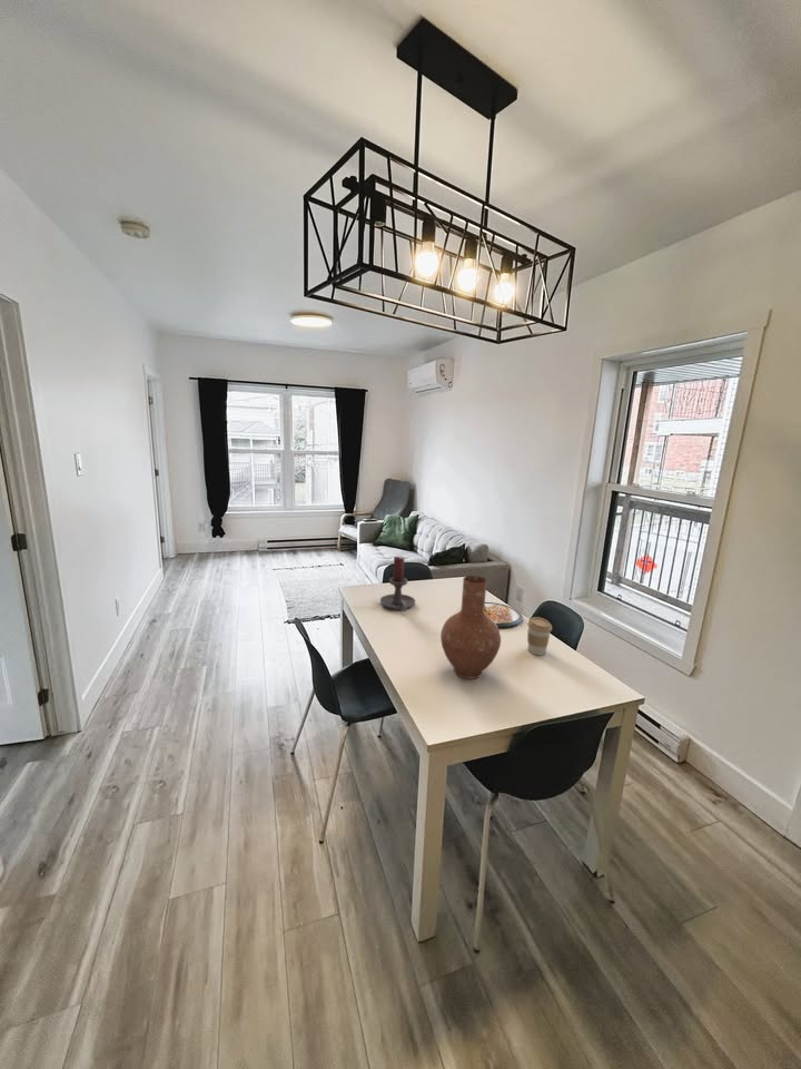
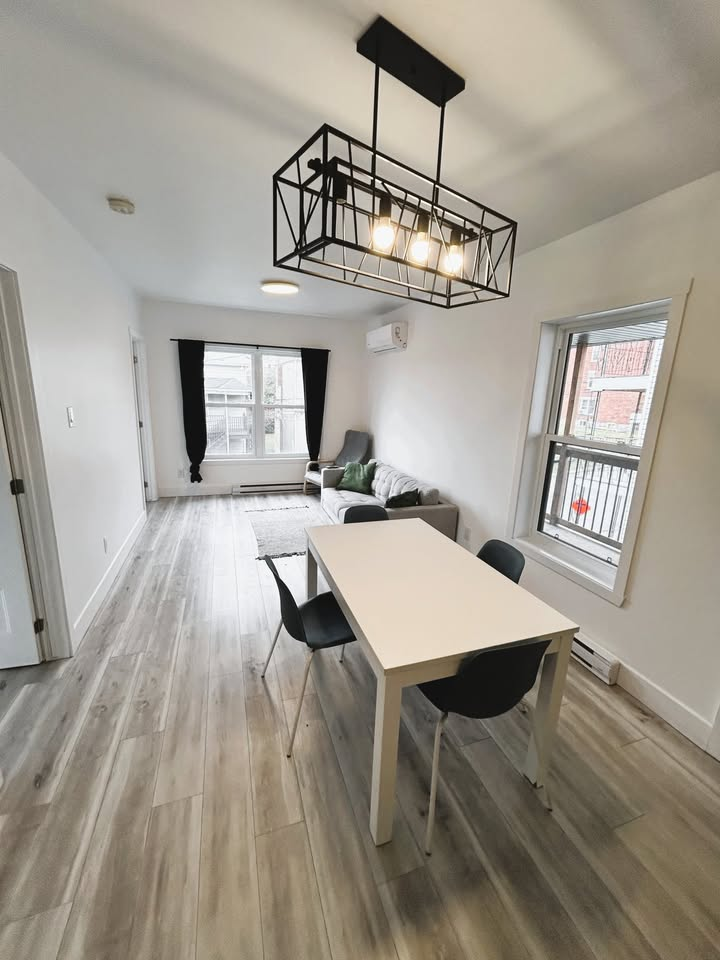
- candle holder (399, 582)
- dish (492, 612)
- vase (471, 626)
- coffee cup (538, 635)
